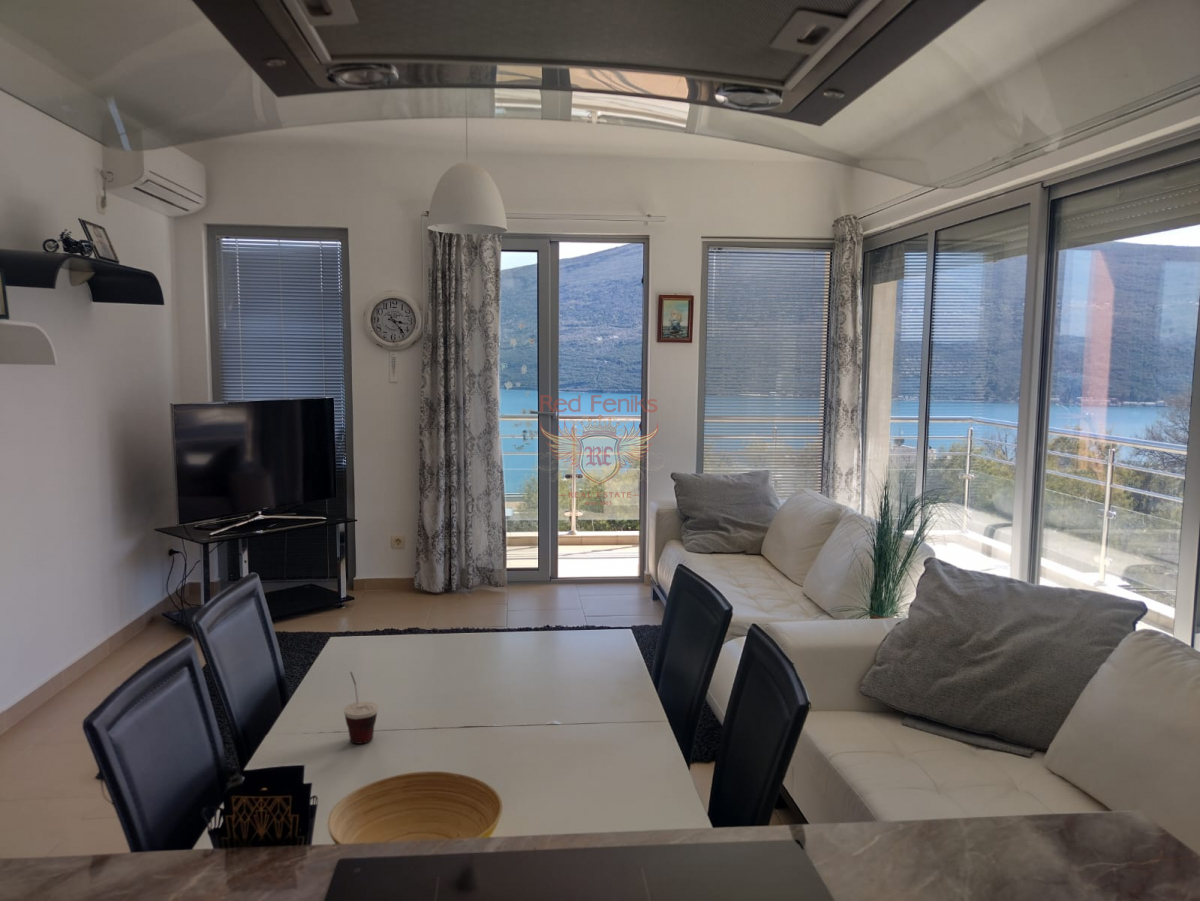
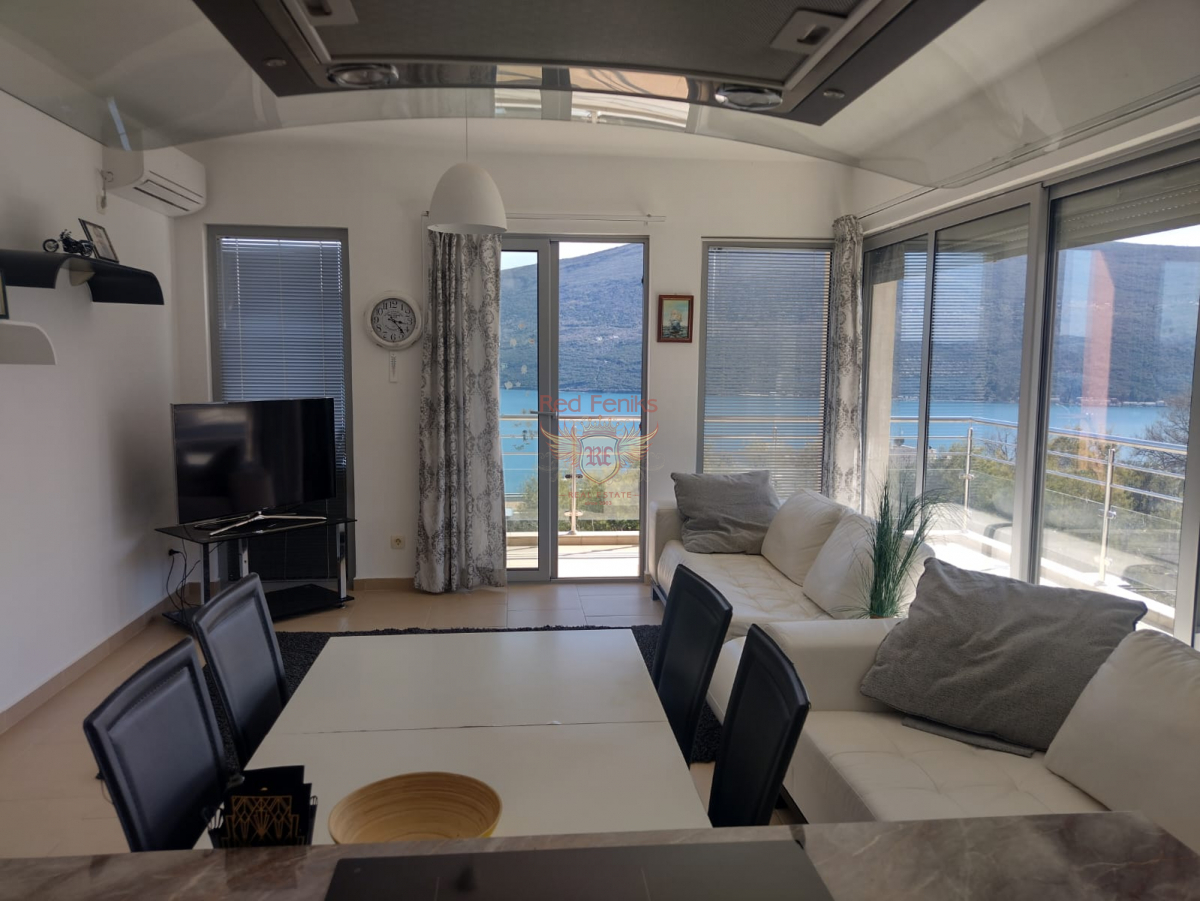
- cup (357, 707)
